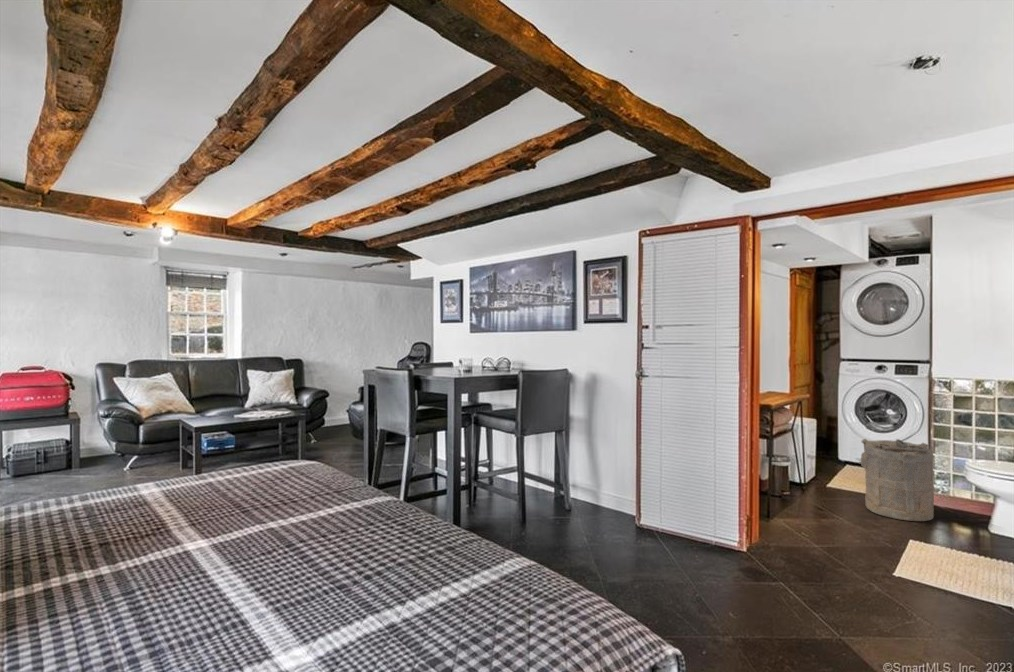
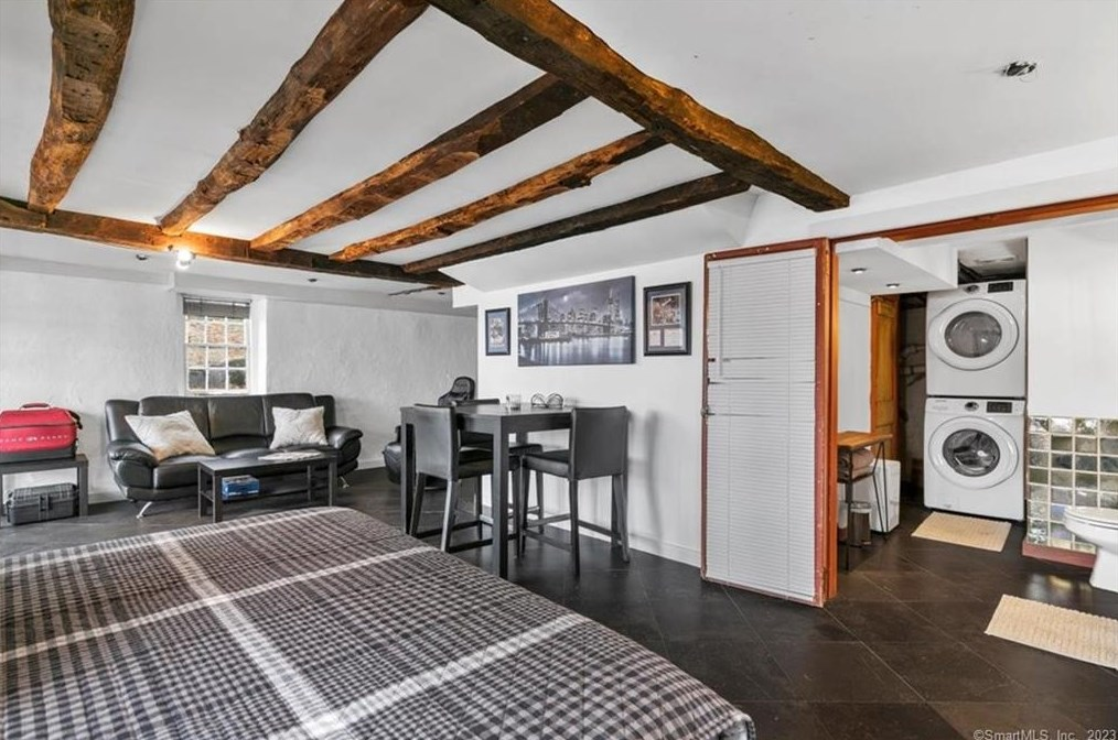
- laundry hamper (894, 474)
